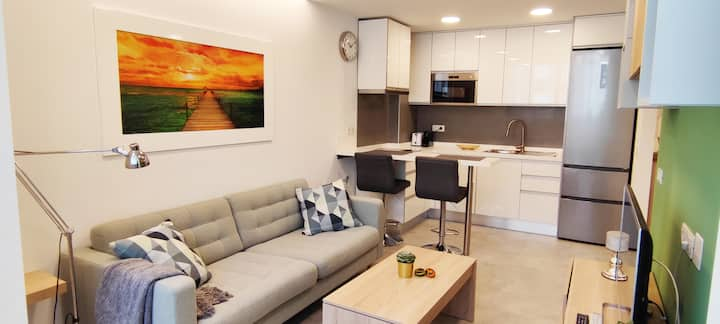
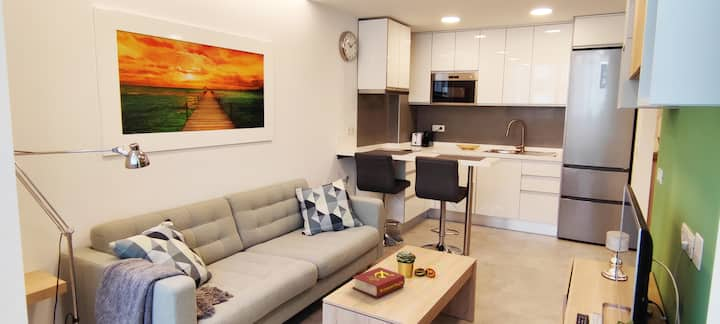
+ book (378, 281)
